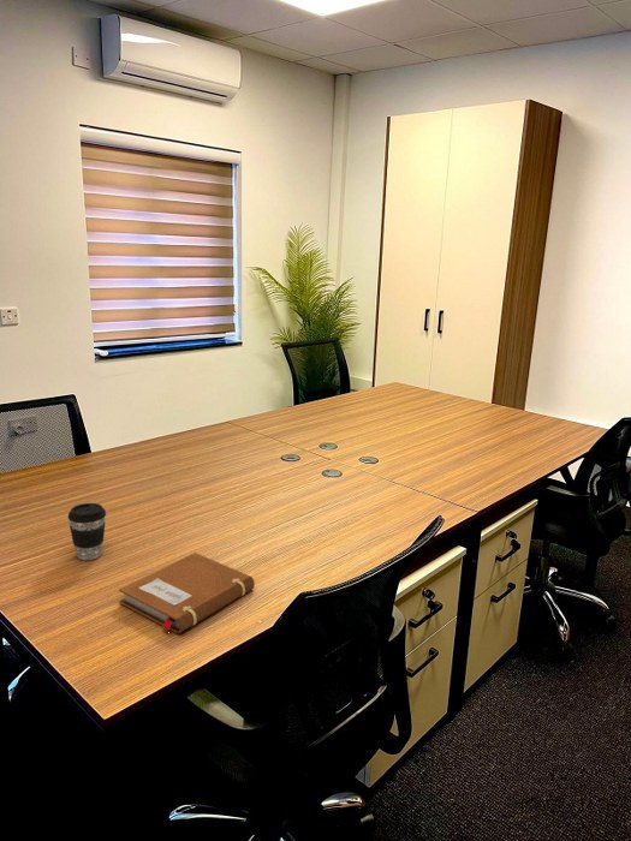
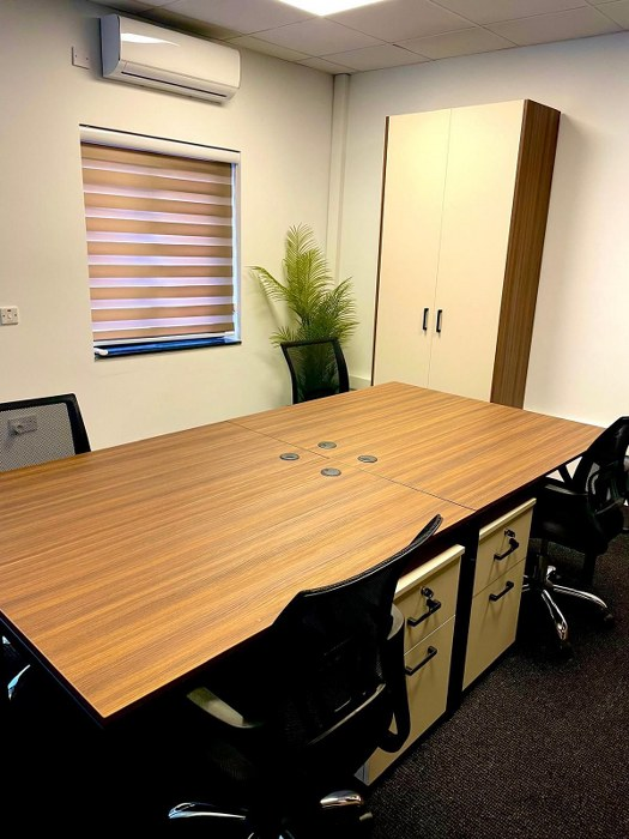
- notebook (186, 591)
- coffee cup (88, 531)
